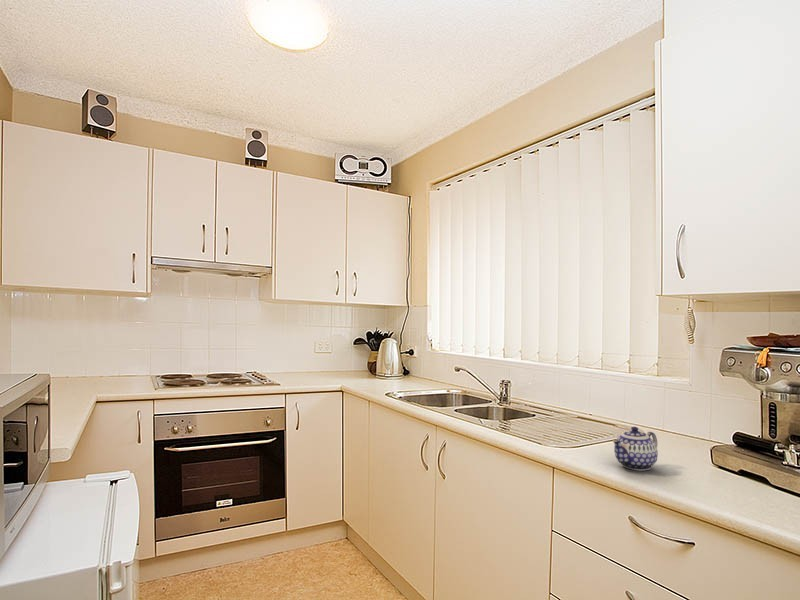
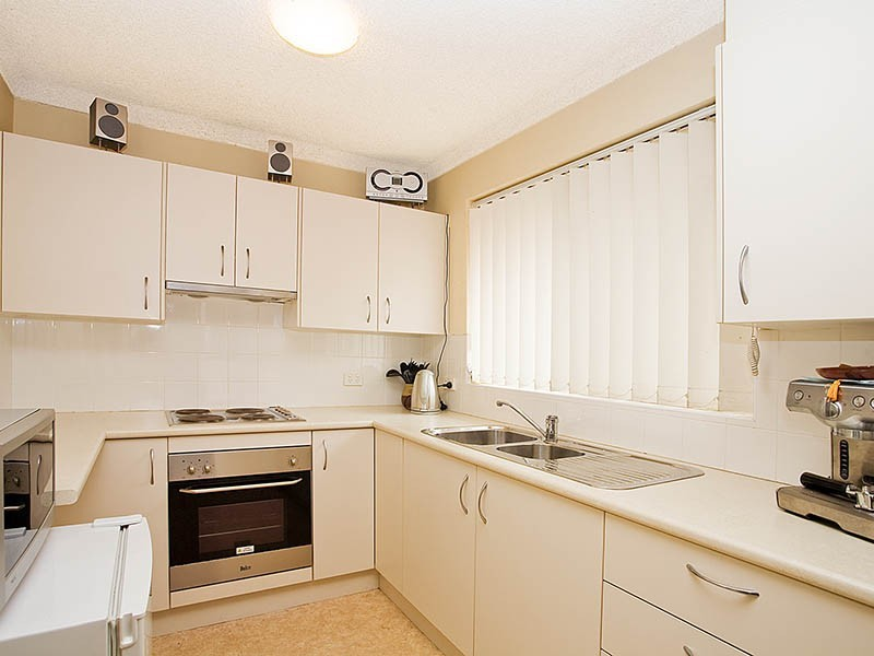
- teapot (635, 446)
